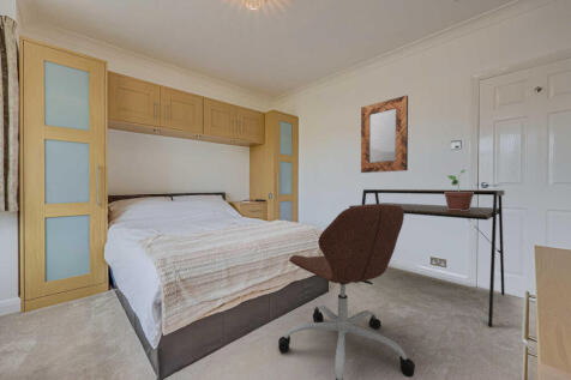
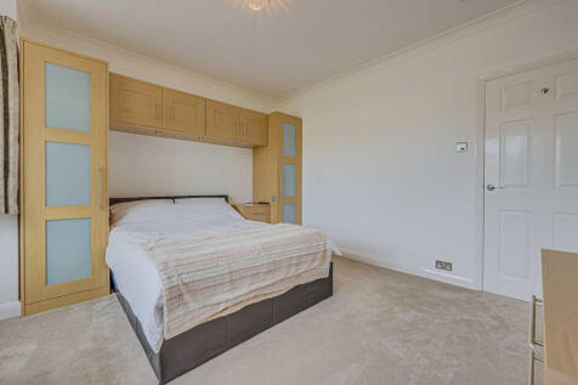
- office chair (341, 273)
- desk (425, 215)
- home mirror (383, 137)
- potted plant (458, 188)
